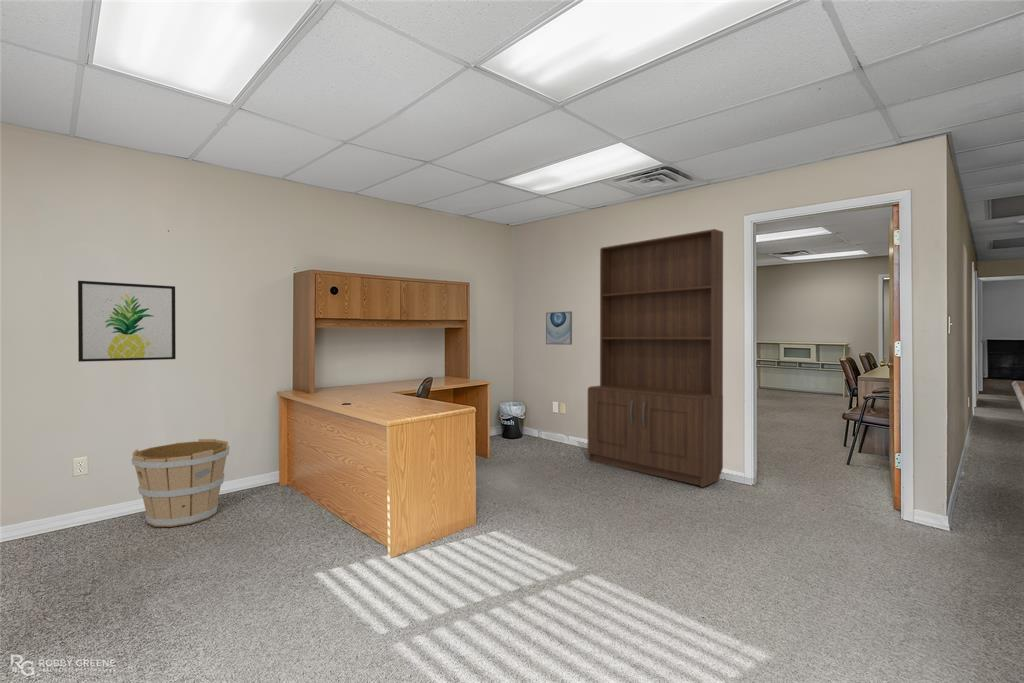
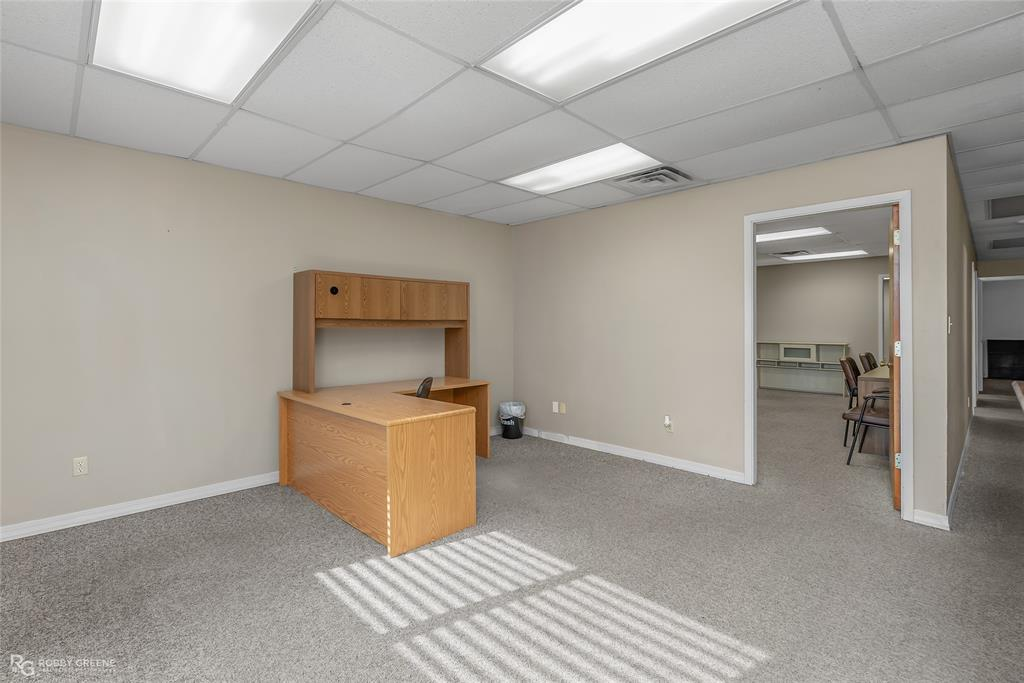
- wall art (558, 328)
- bookshelf (649, 354)
- wall art (129, 322)
- wooden bucket (183, 481)
